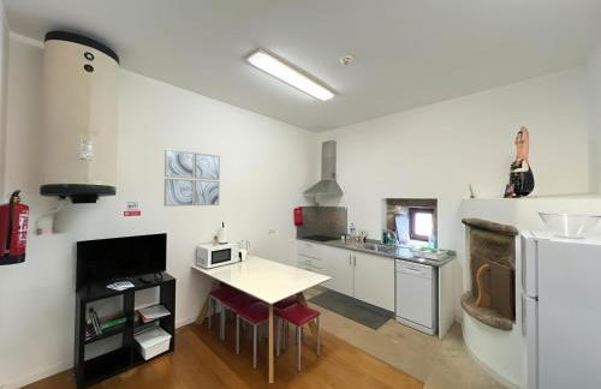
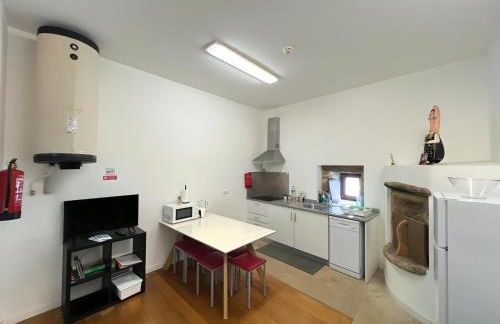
- wall art (192, 178)
